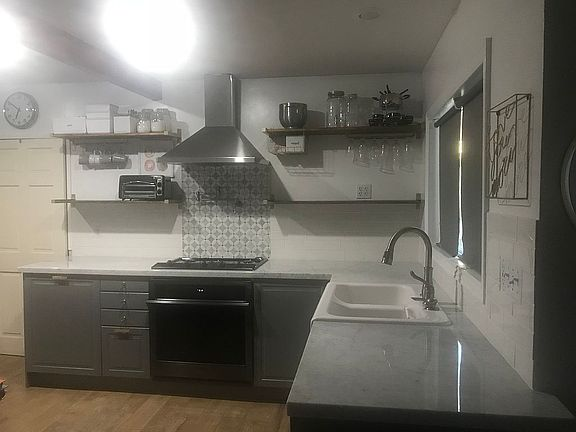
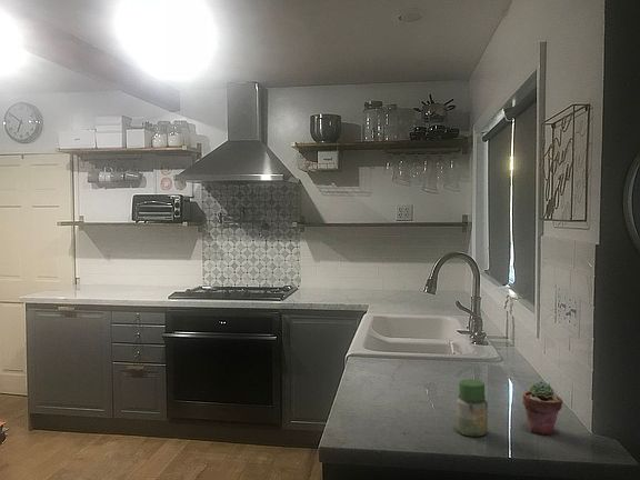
+ potted succulent (541, 406)
+ jar (471, 407)
